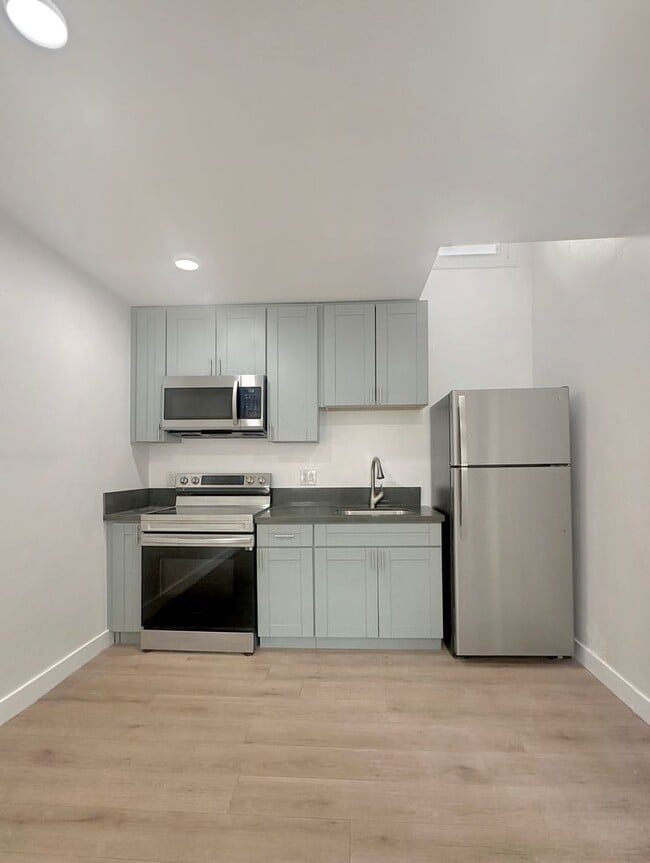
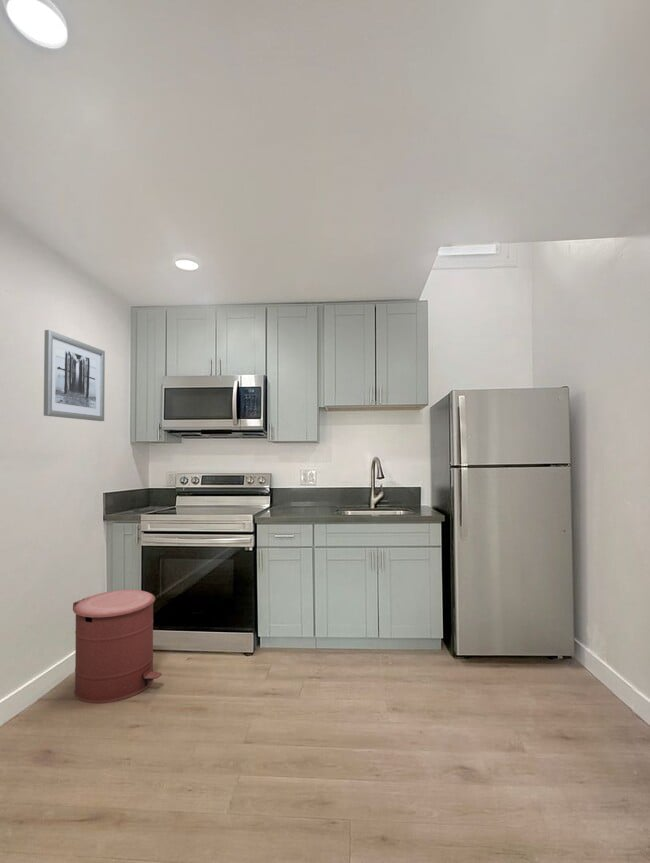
+ trash can (116, 641)
+ wall art (77, 380)
